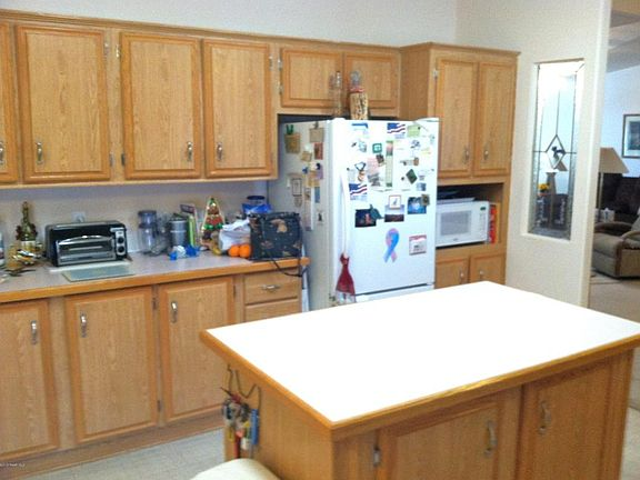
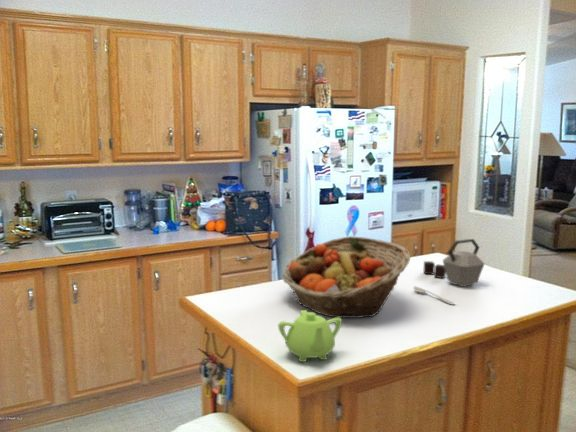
+ spoon (433, 294)
+ teapot (310, 334)
+ fruit basket (344, 274)
+ kettle (449, 258)
